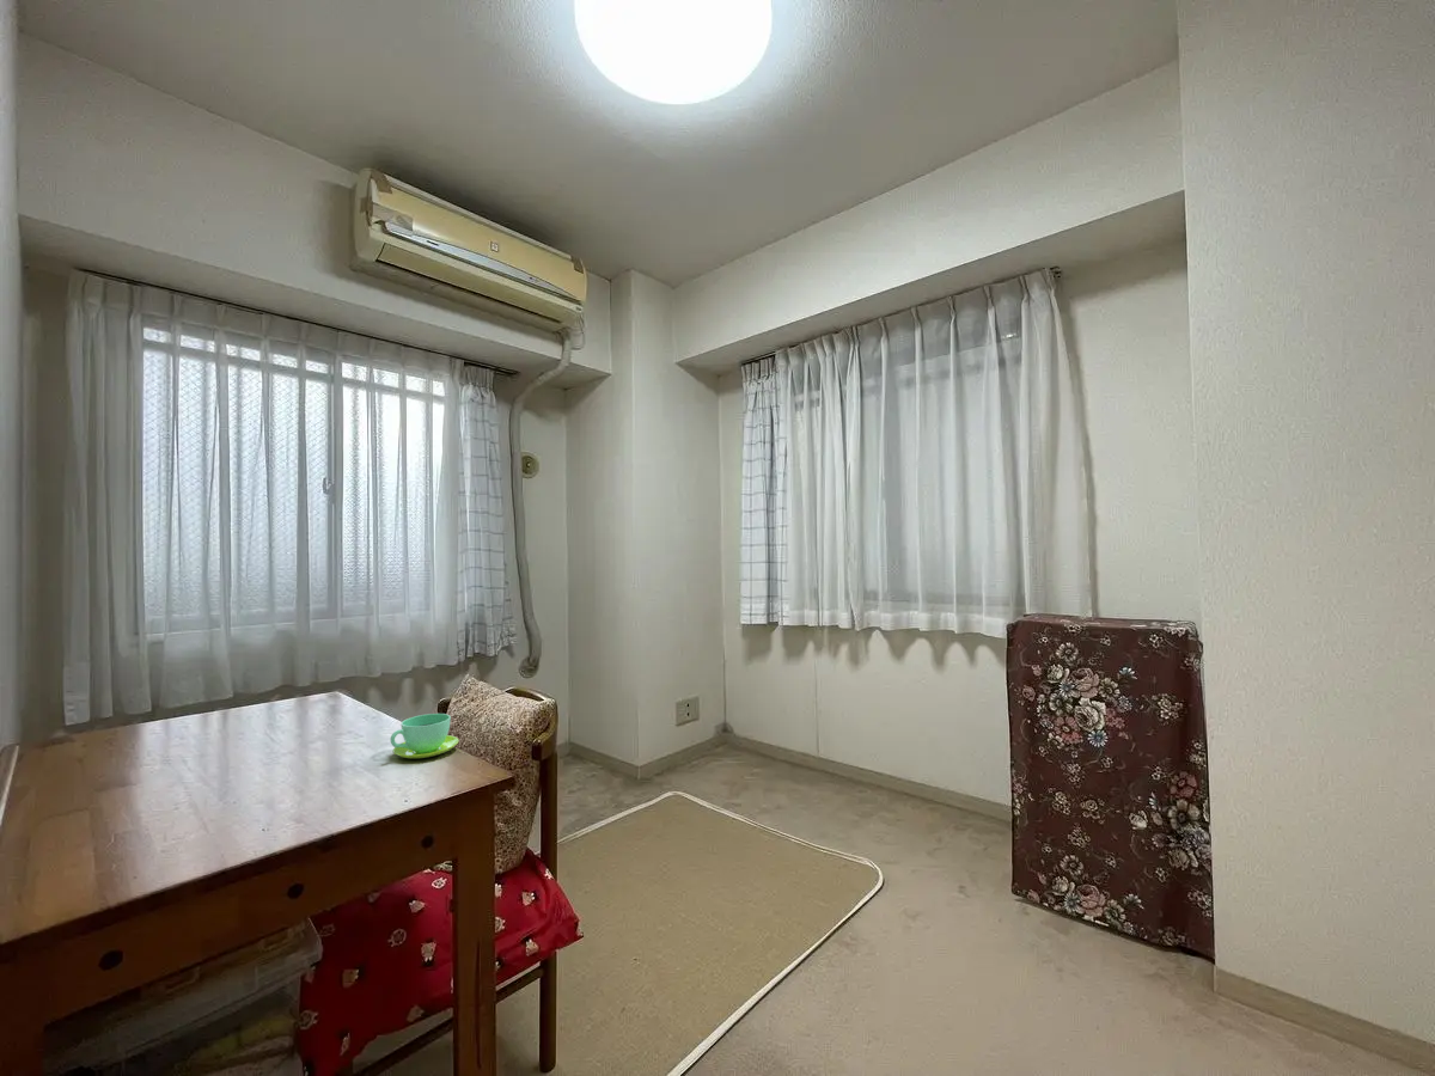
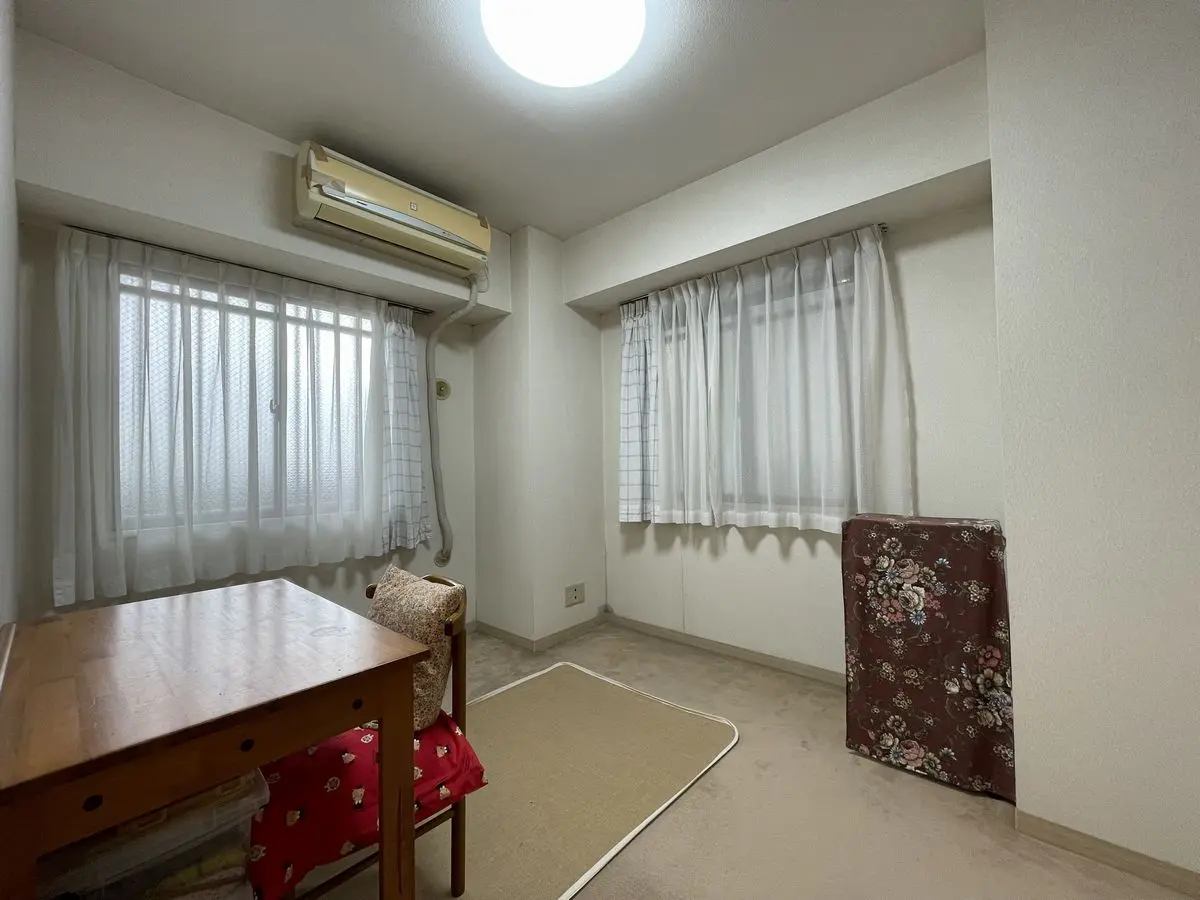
- cup (425, 735)
